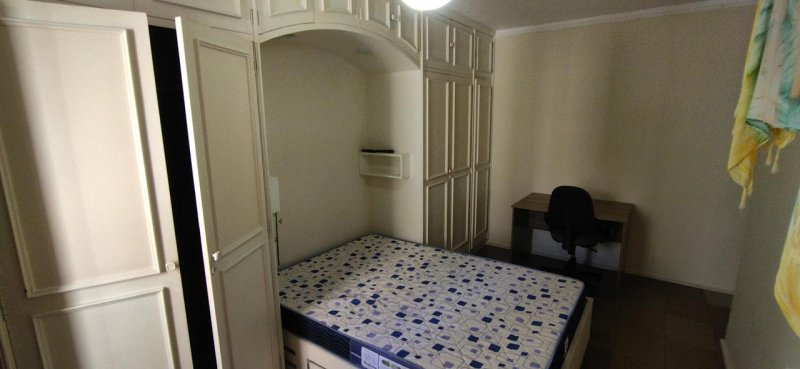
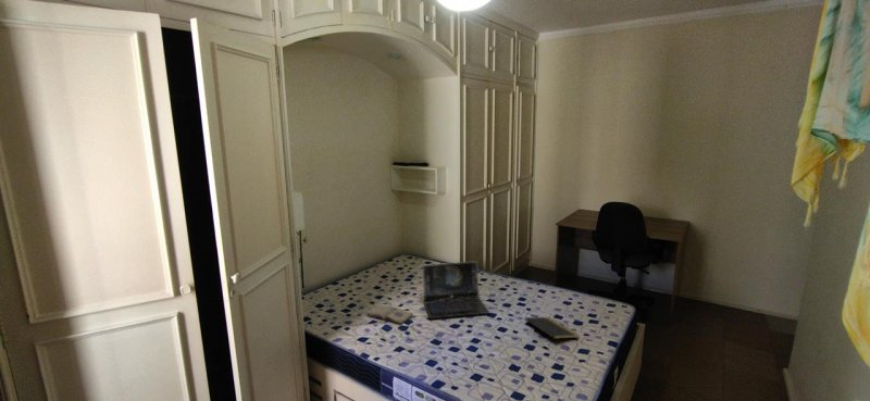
+ diary (389, 313)
+ notepad (550, 327)
+ laptop (455, 289)
